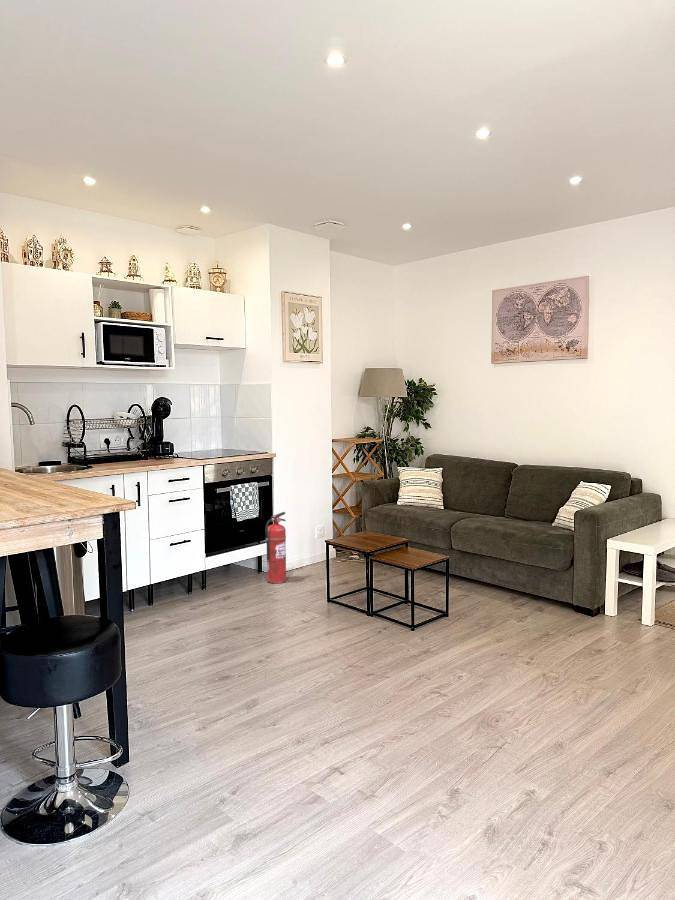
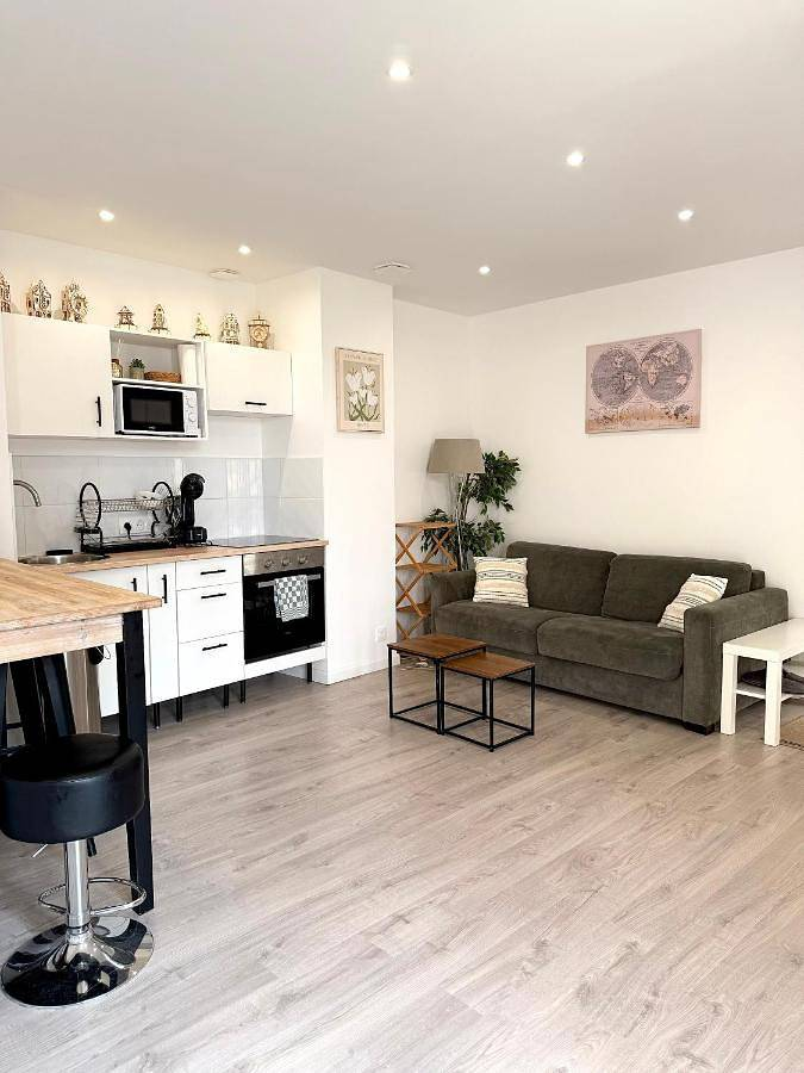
- fire extinguisher (275, 547)
